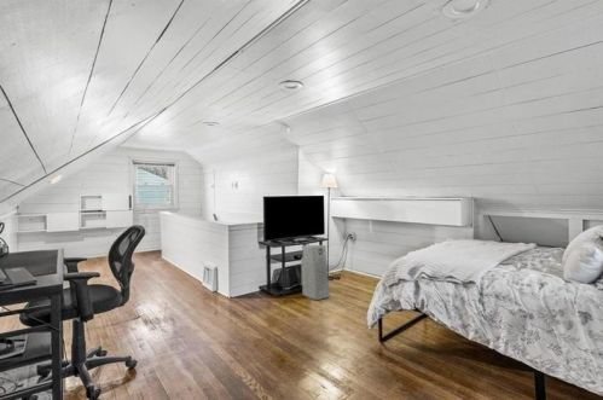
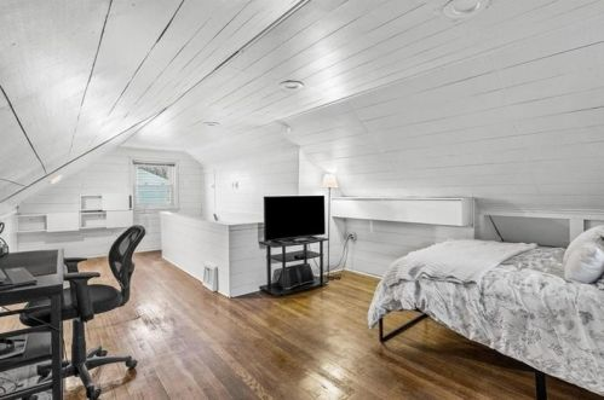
- air purifier (313, 269)
